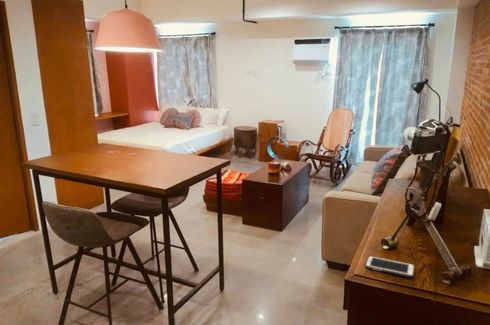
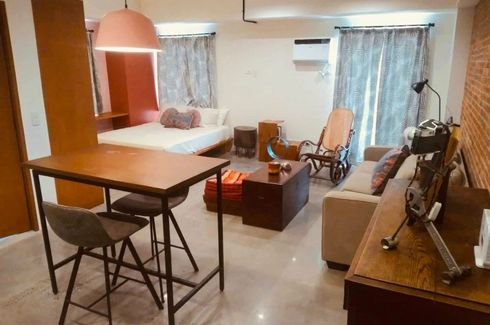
- cell phone (389, 266)
